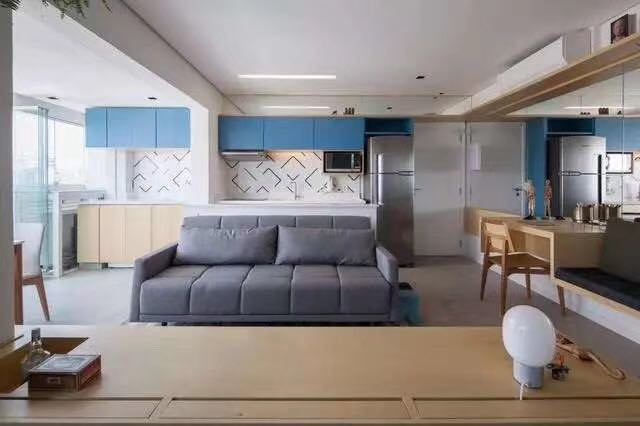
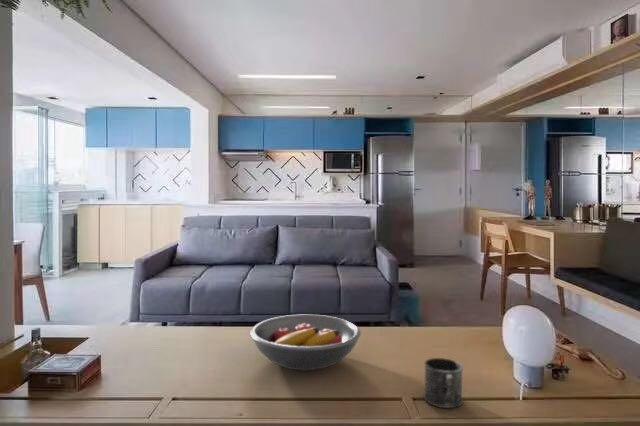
+ fruit bowl (305, 340)
+ mug (444, 383)
